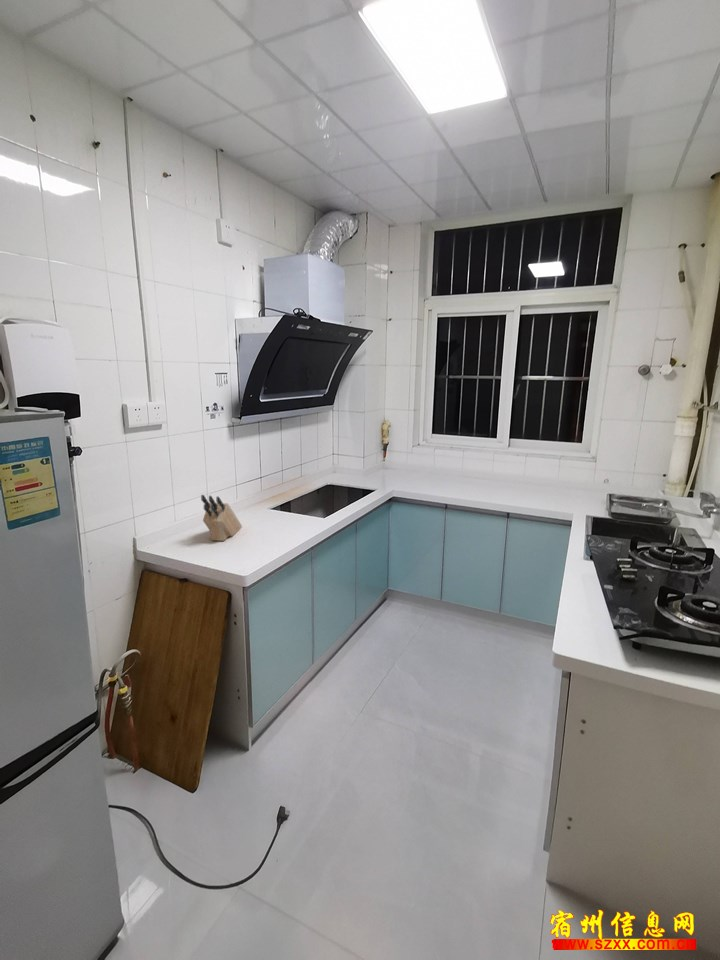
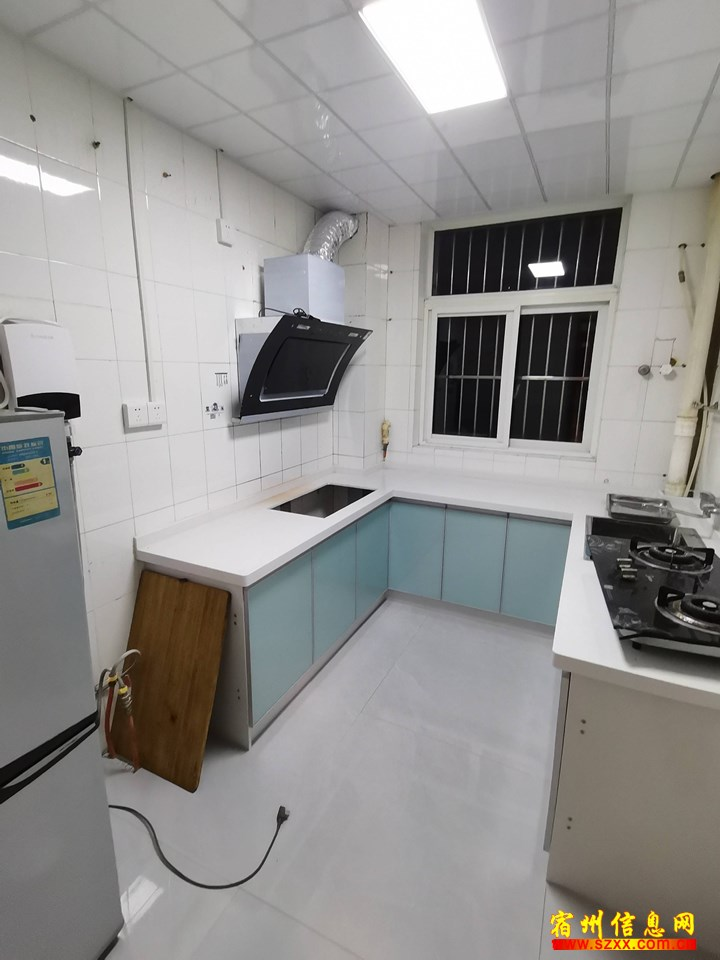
- knife block (221, 513)
